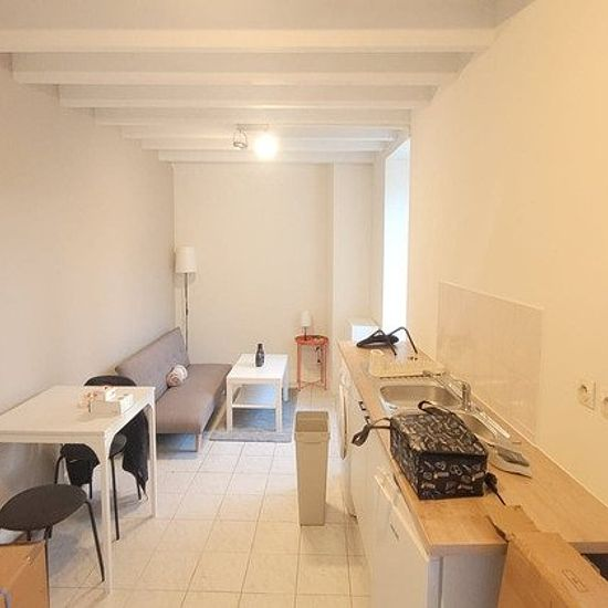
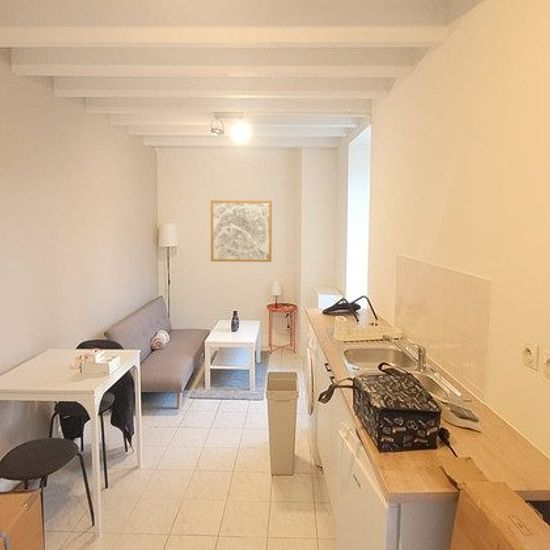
+ wall art (241, 231)
